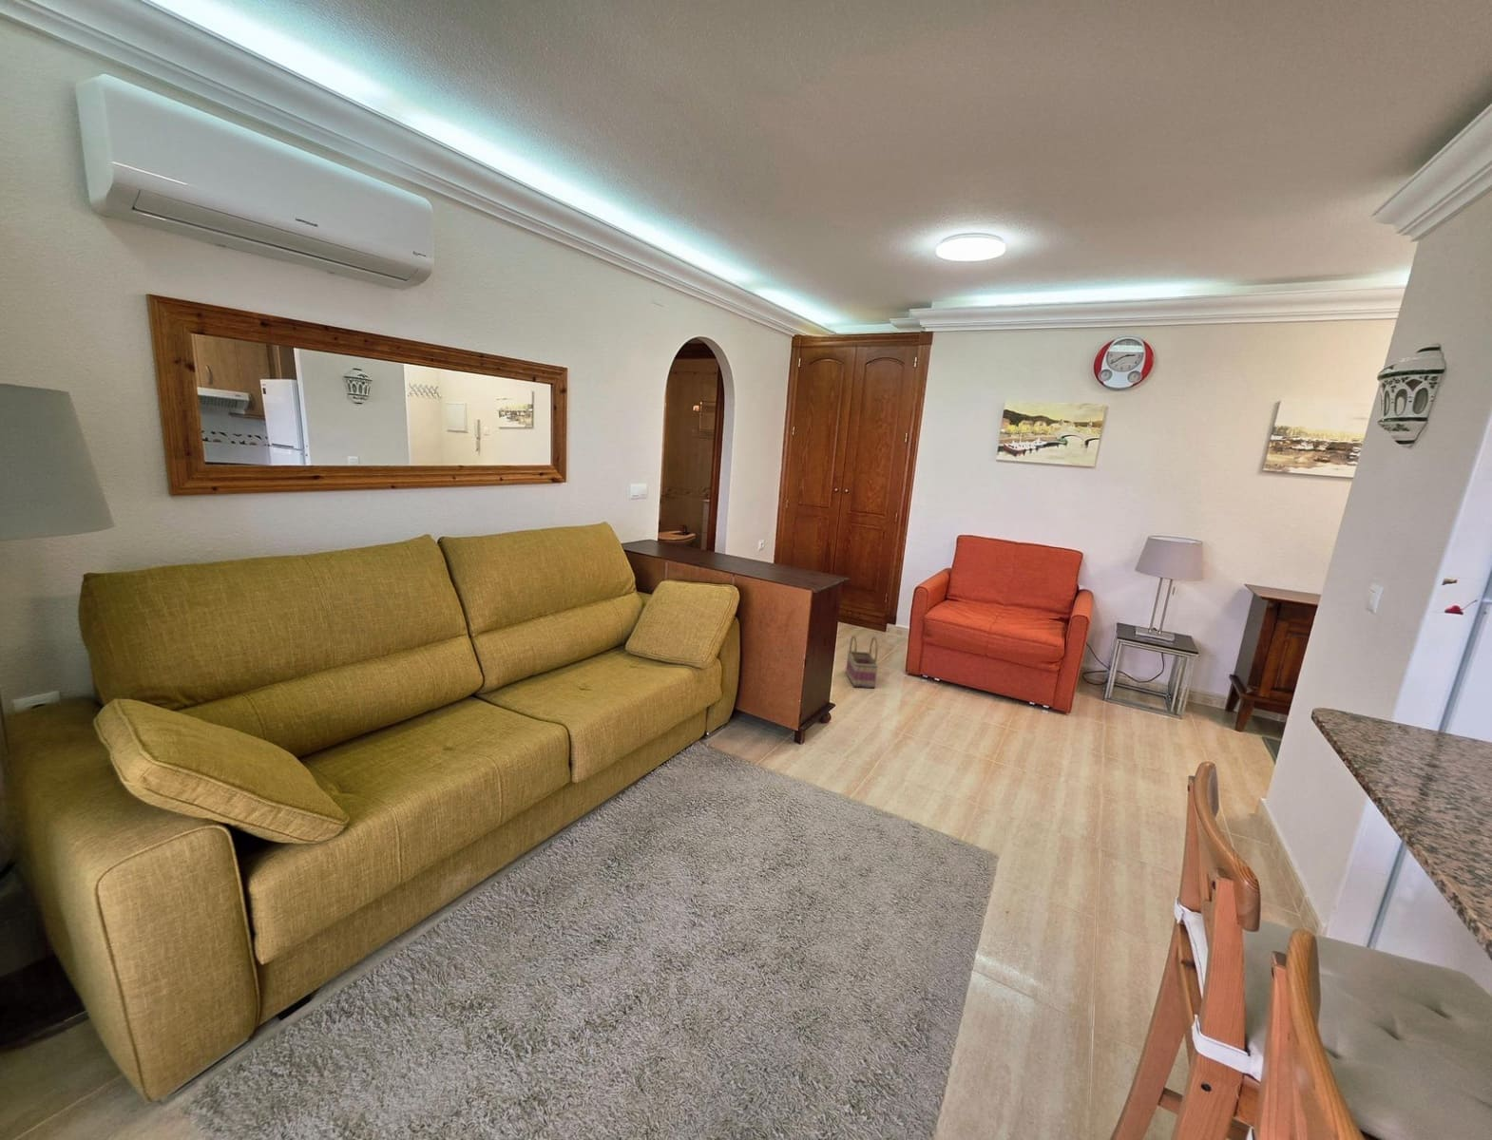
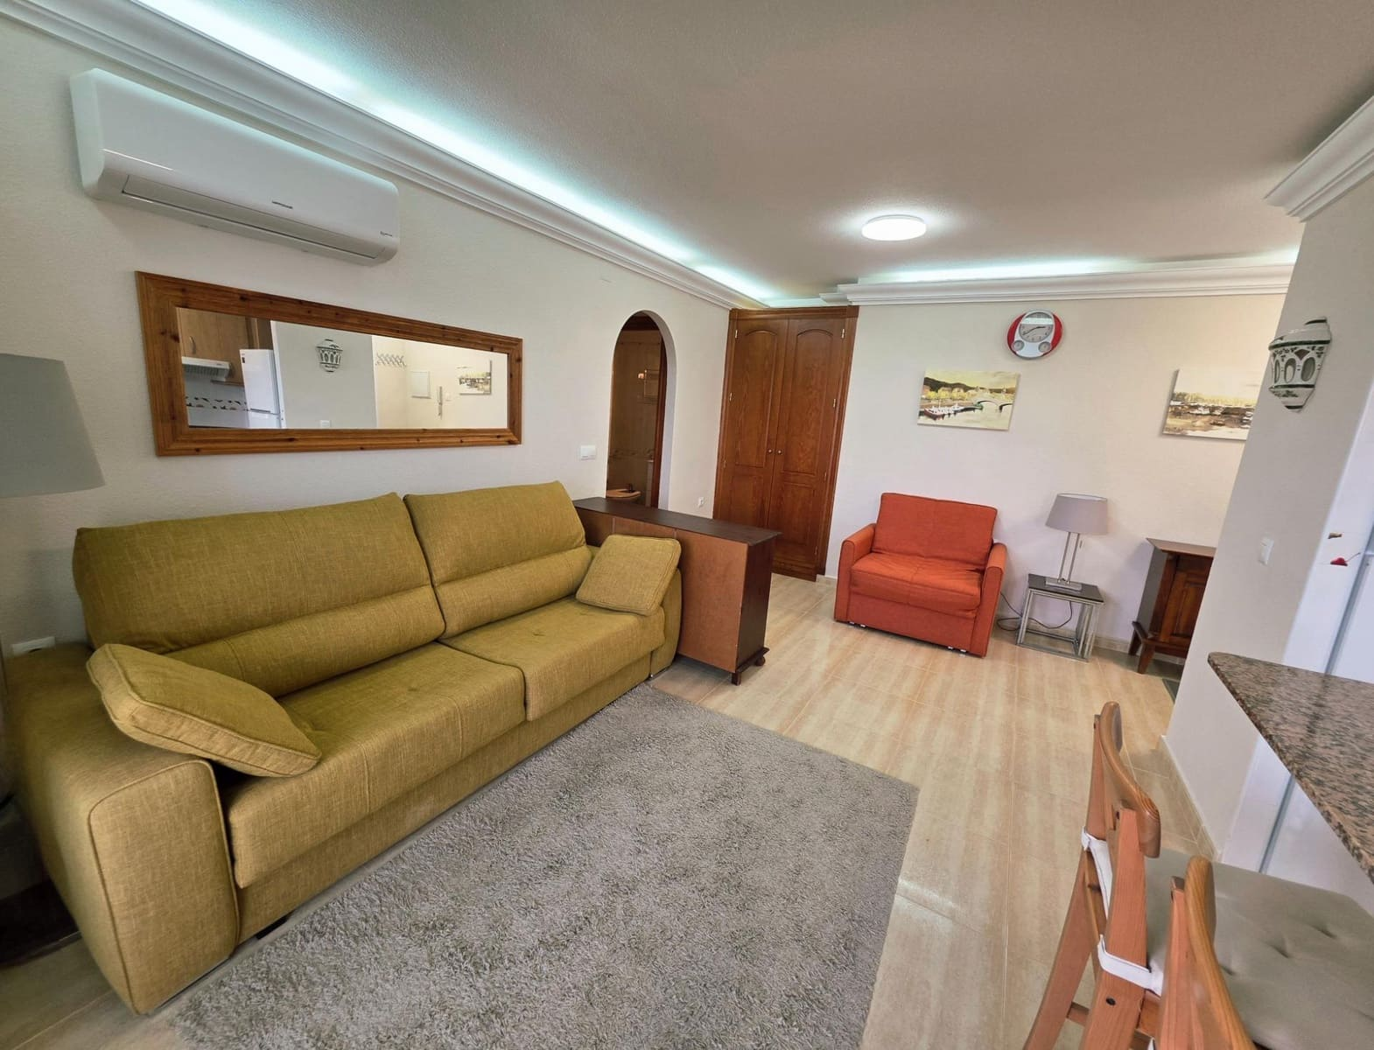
- basket (862, 659)
